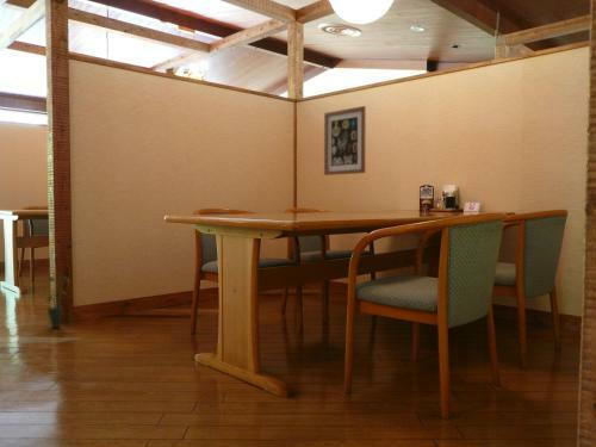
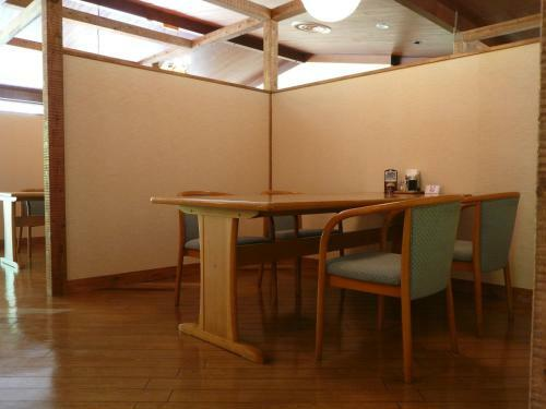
- wall art (343, 142)
- potted plant (57, 299)
